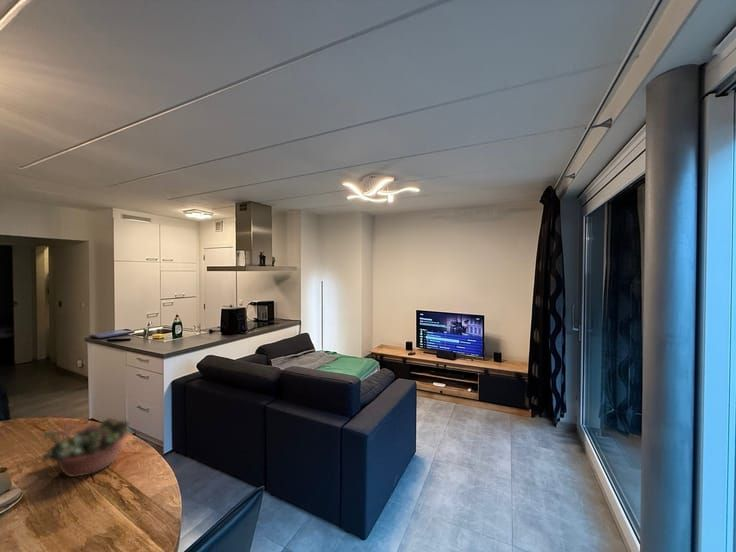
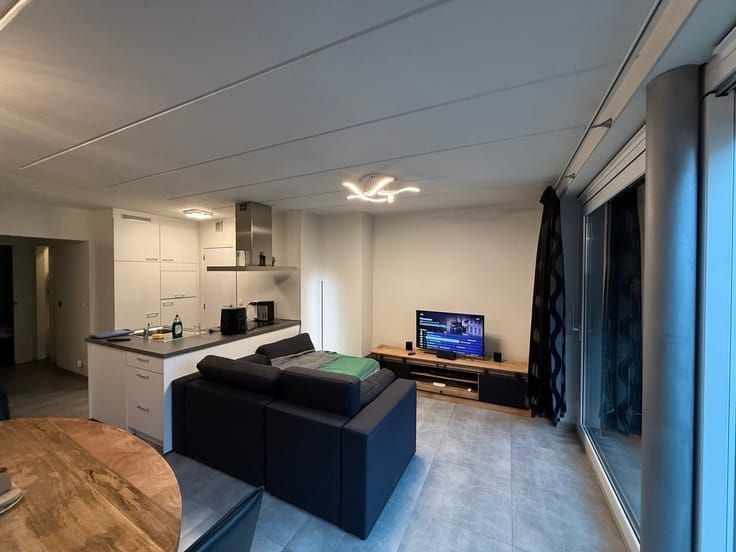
- succulent planter (90, 440)
